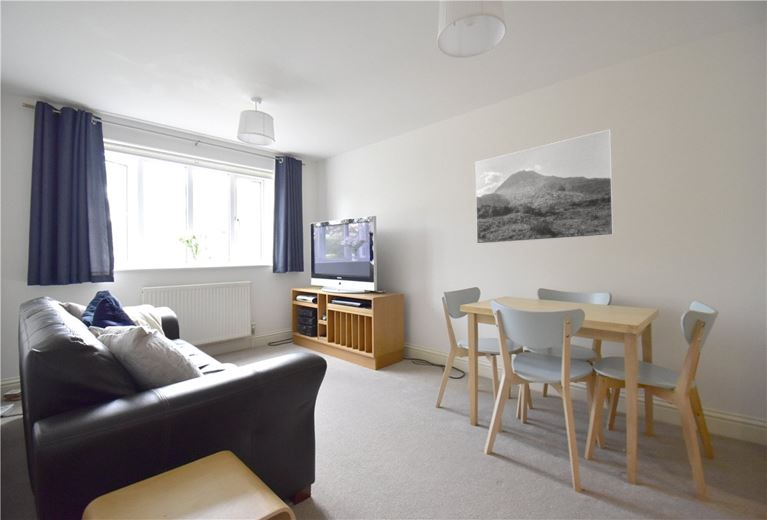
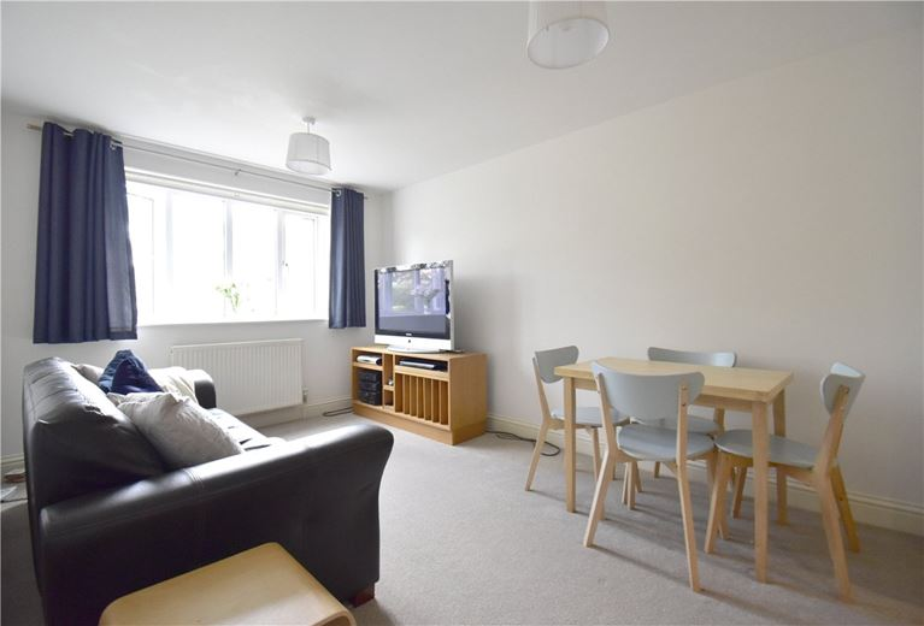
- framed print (535, 193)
